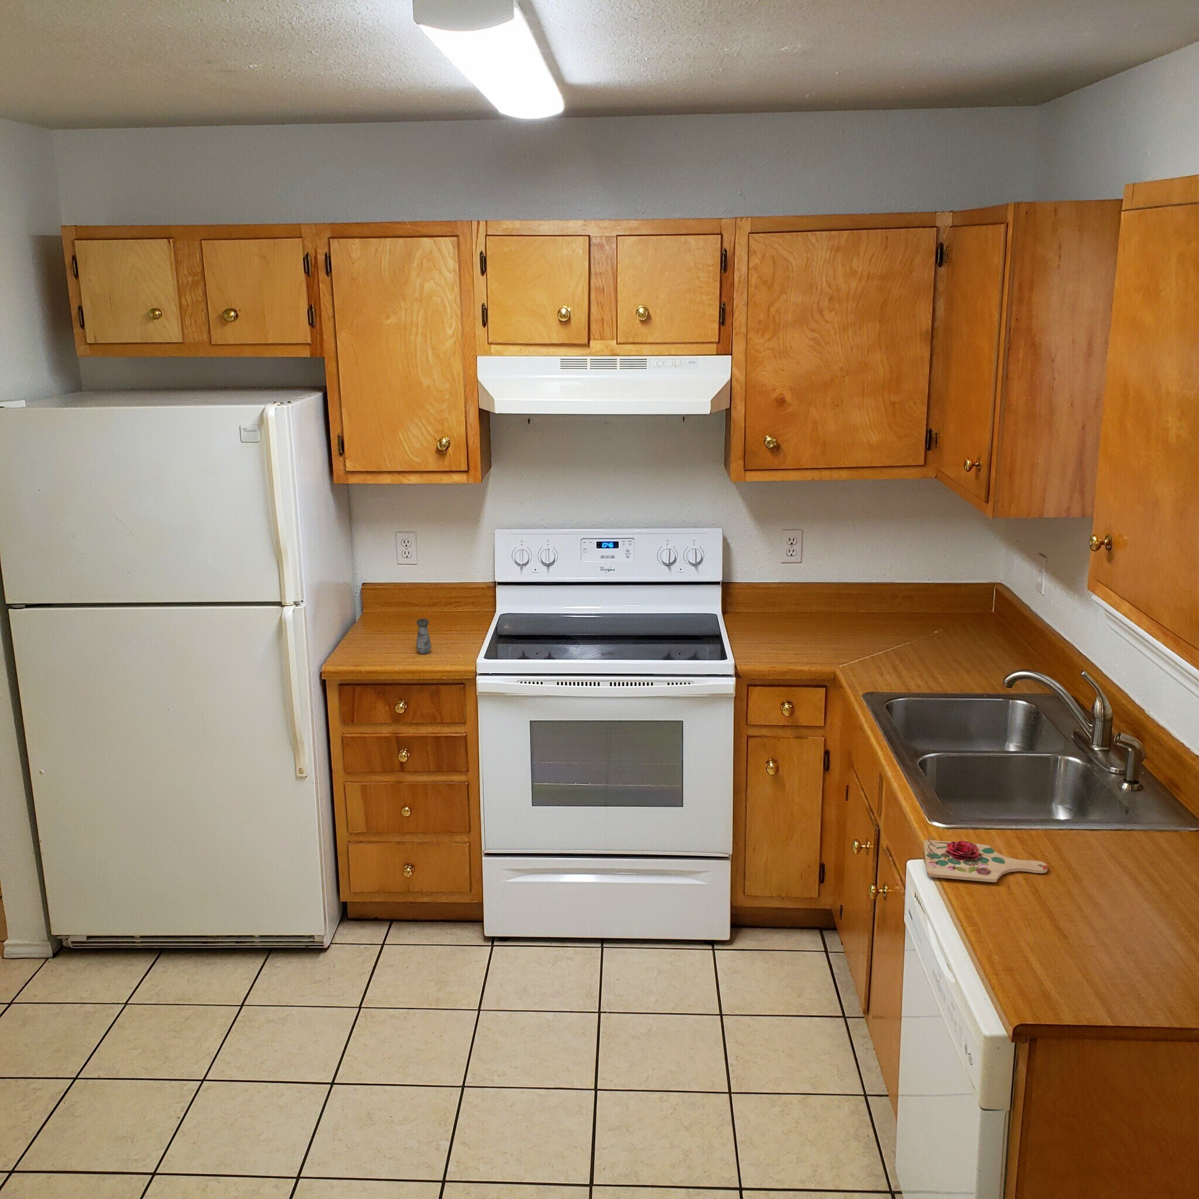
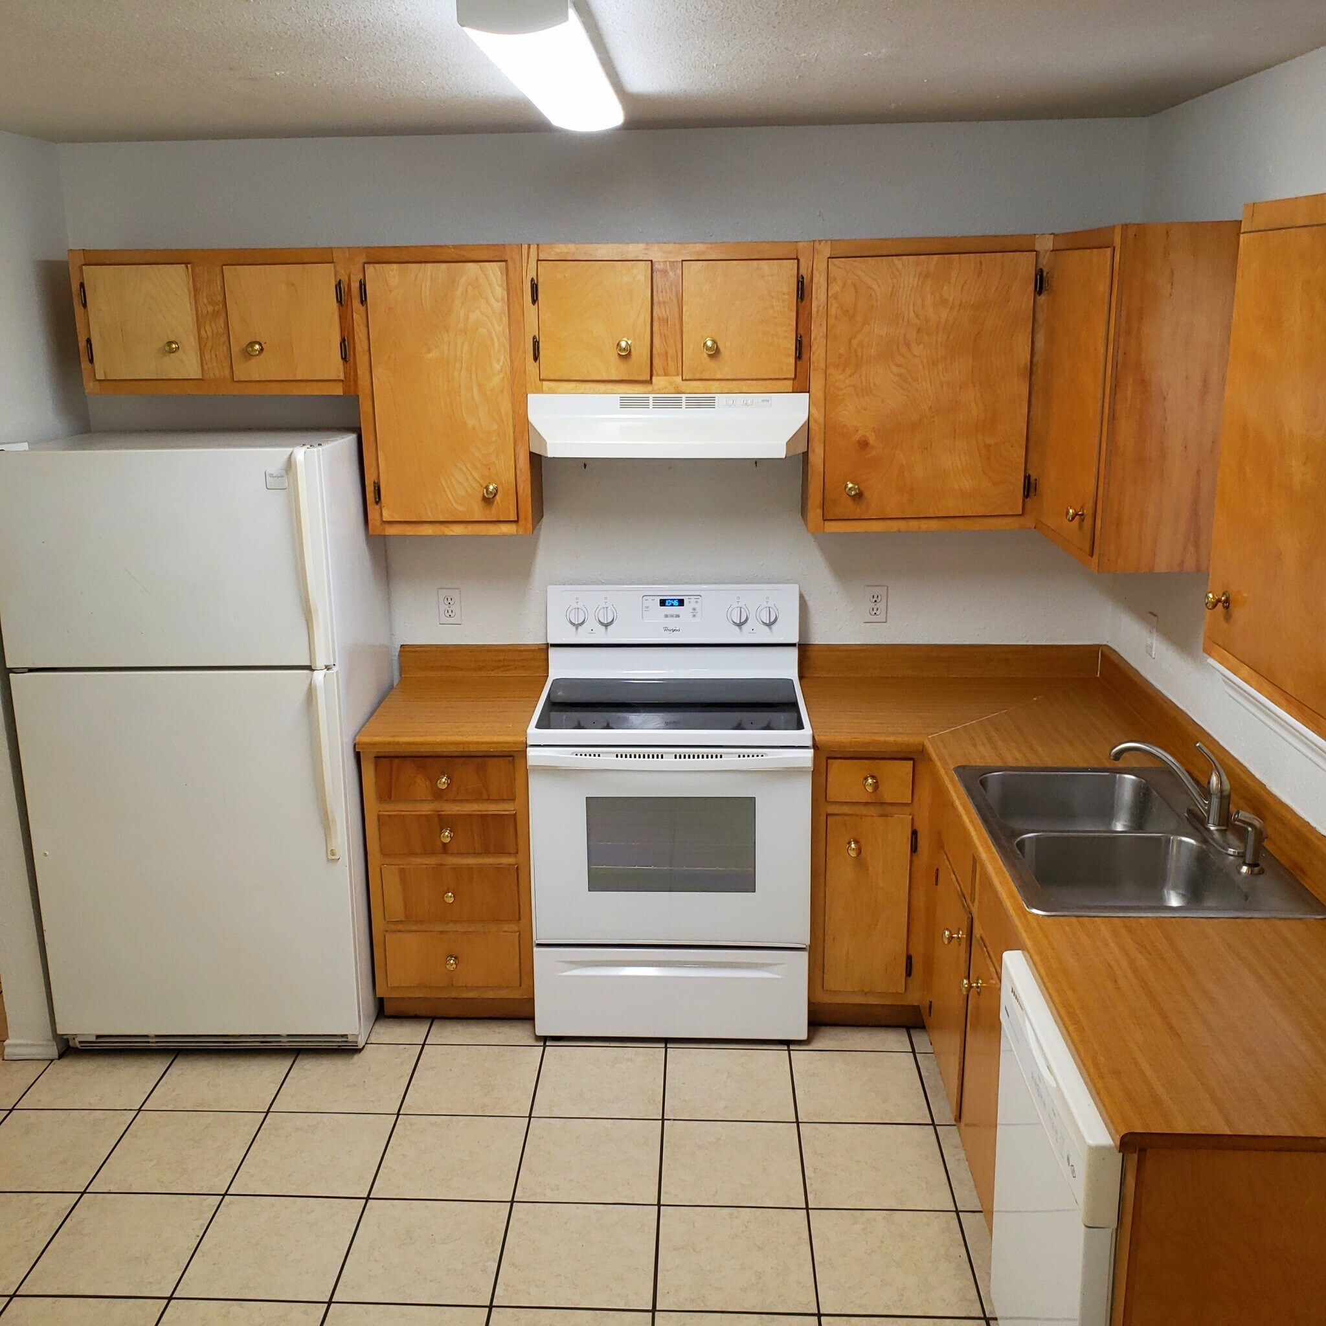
- salt shaker (423, 636)
- cutting board (986, 858)
